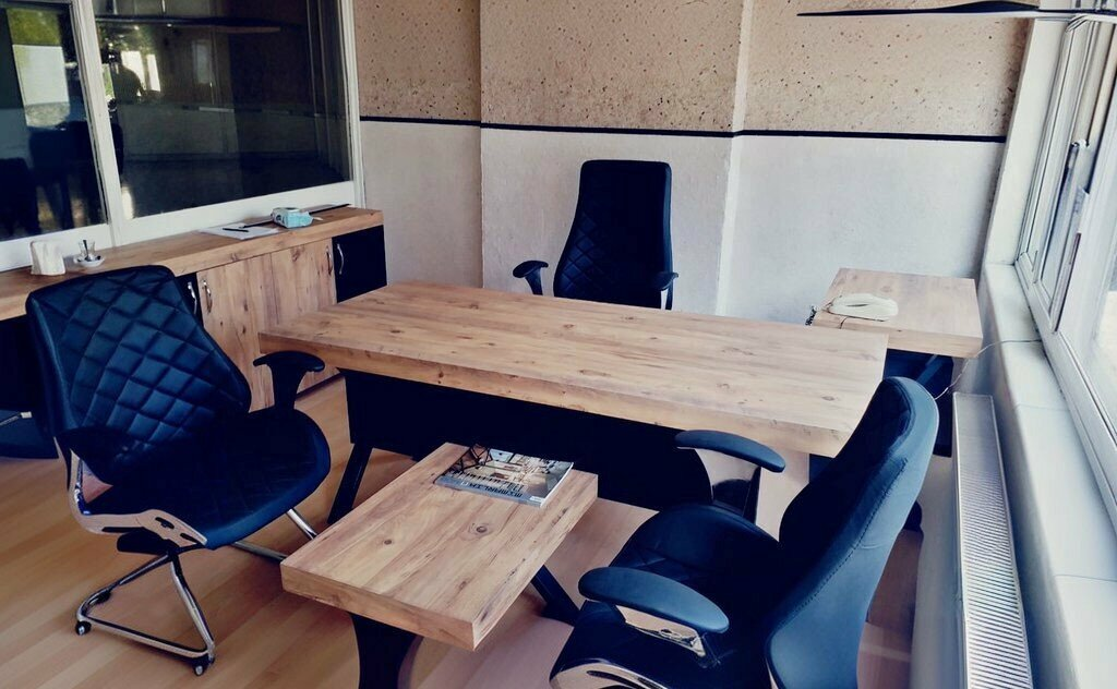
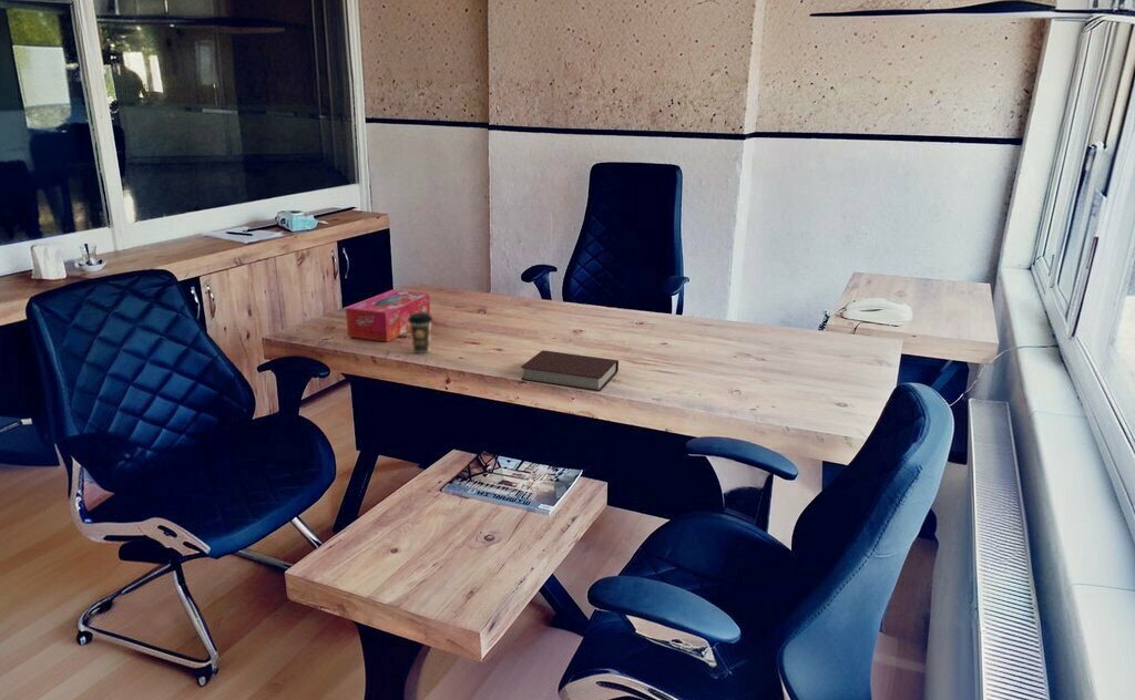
+ book (570, 369)
+ coffee cup (420, 332)
+ tissue box (389, 313)
